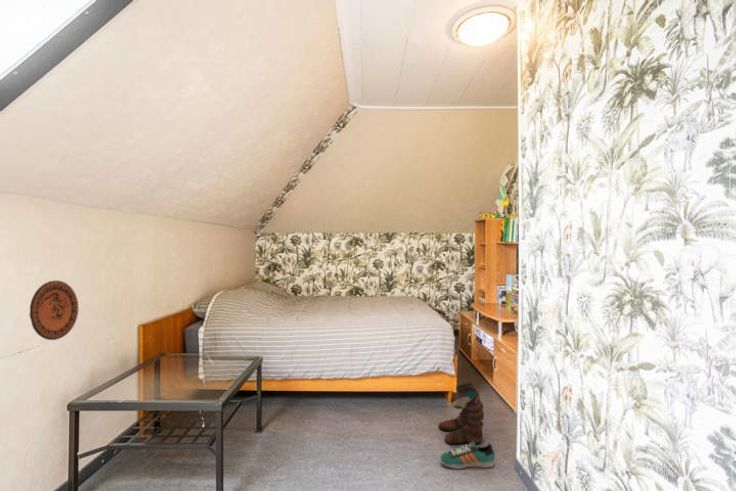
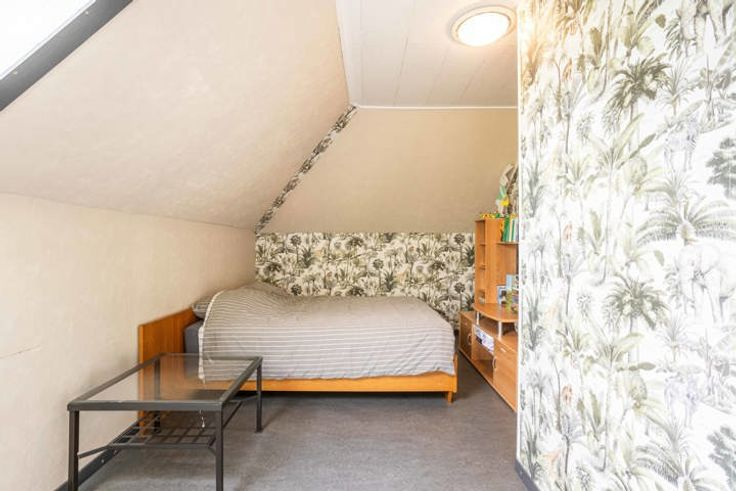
- boots (462, 410)
- decorative plate (54, 309)
- sneaker (467, 452)
